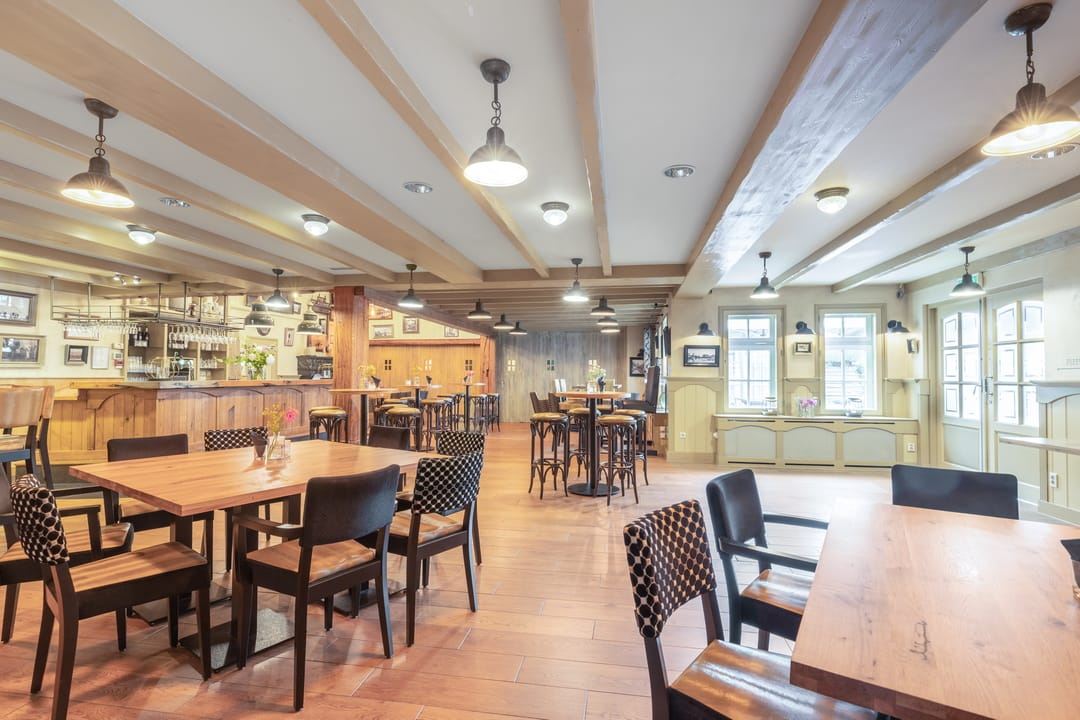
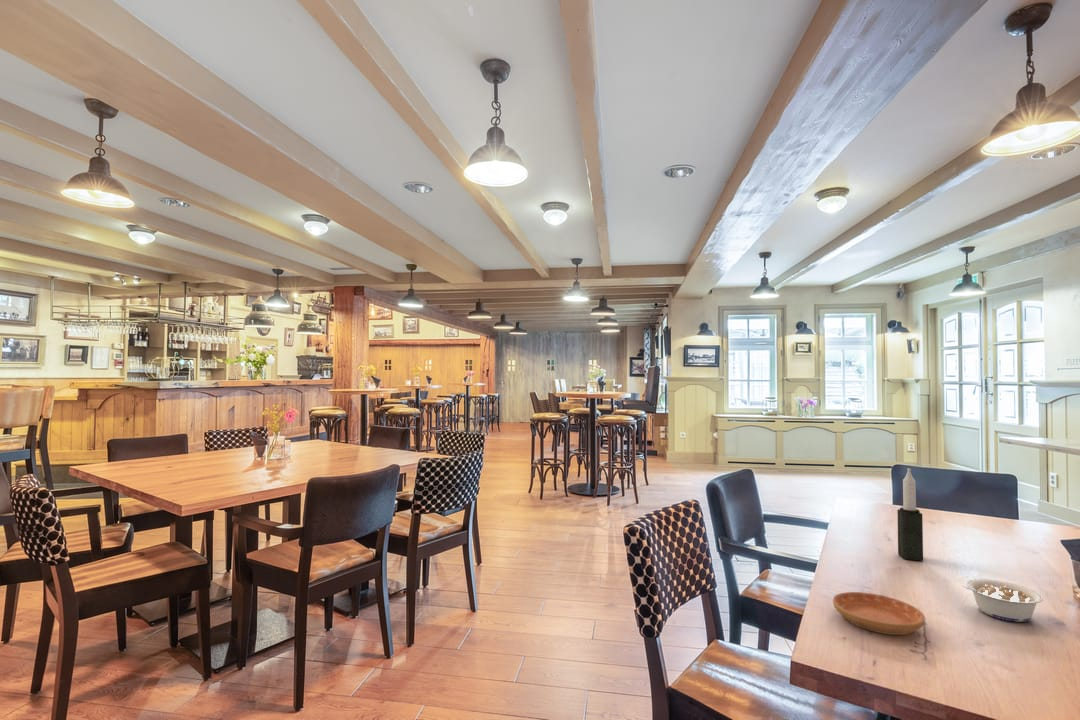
+ saucer (877, 613)
+ legume (1003, 599)
+ candle (909, 512)
